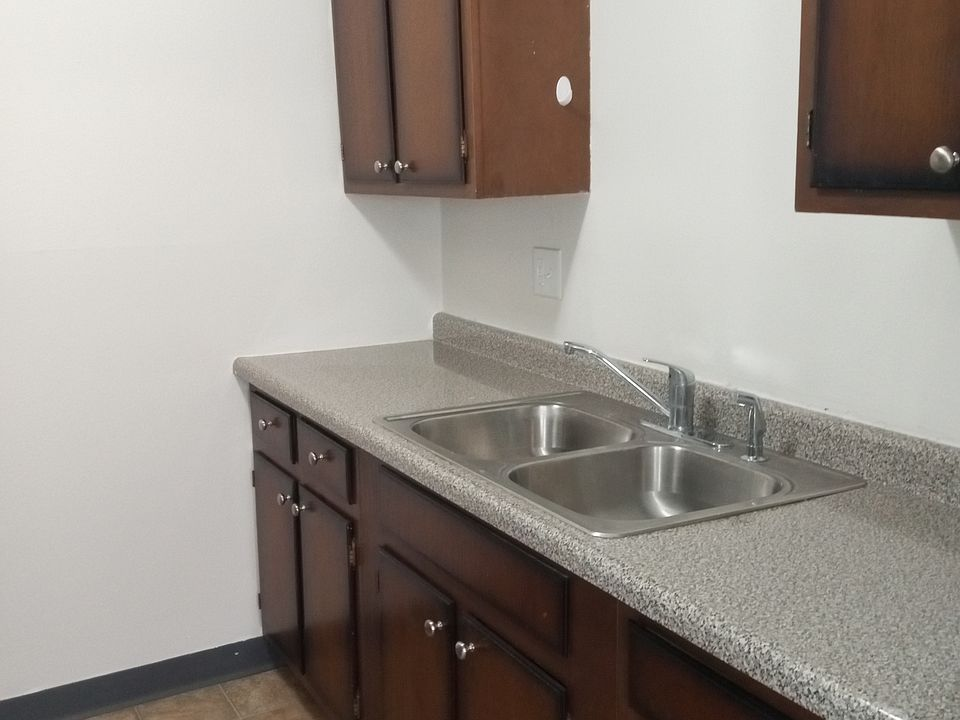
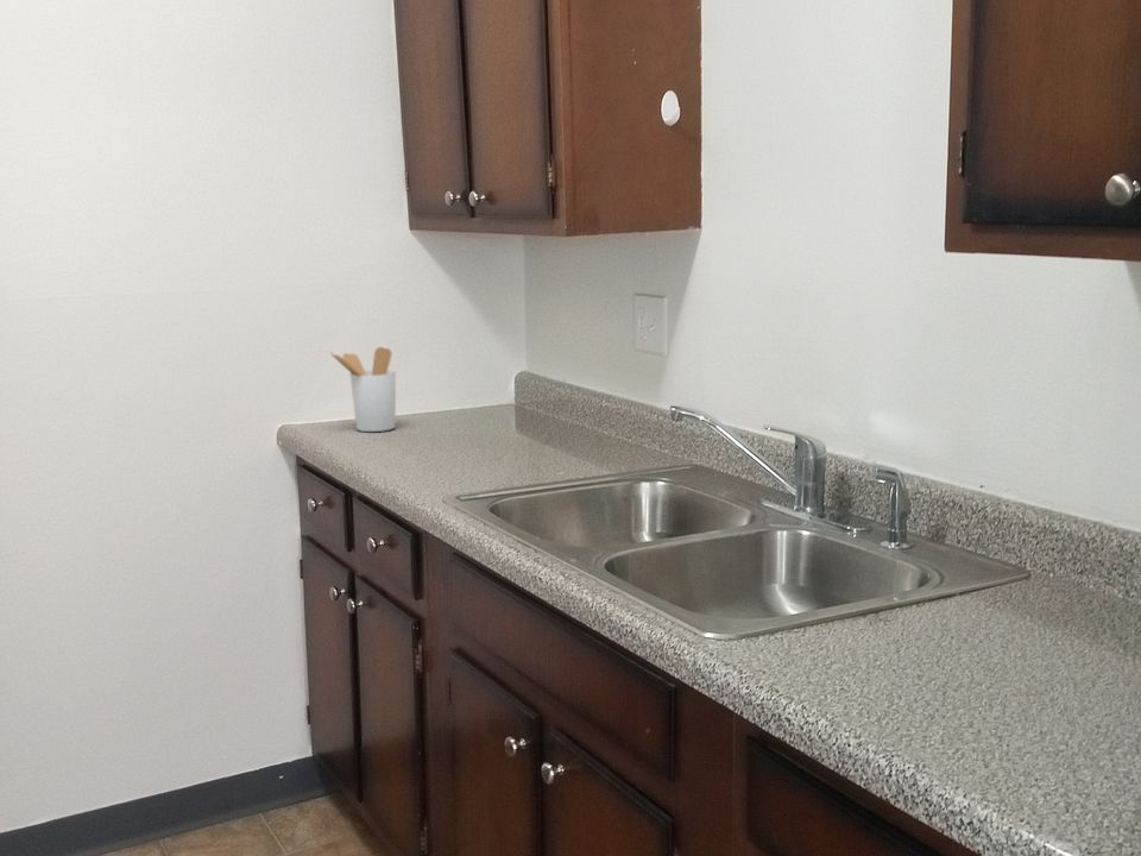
+ utensil holder (363, 388)
